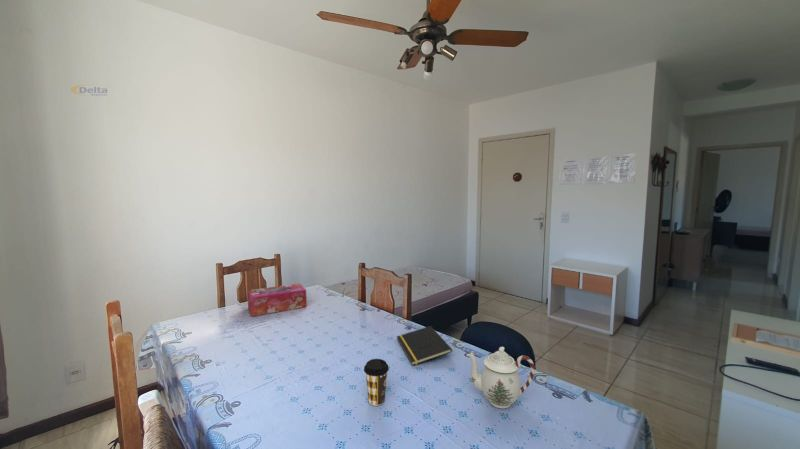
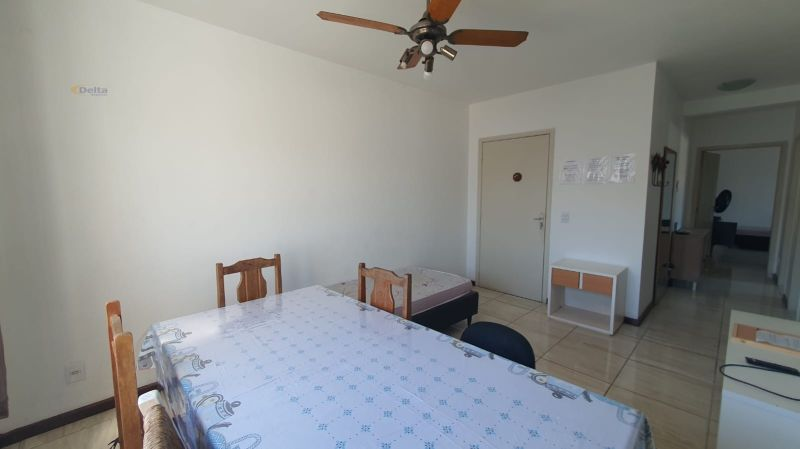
- coffee cup (376, 382)
- teapot (499, 373)
- notepad (422, 343)
- tissue box (277, 298)
